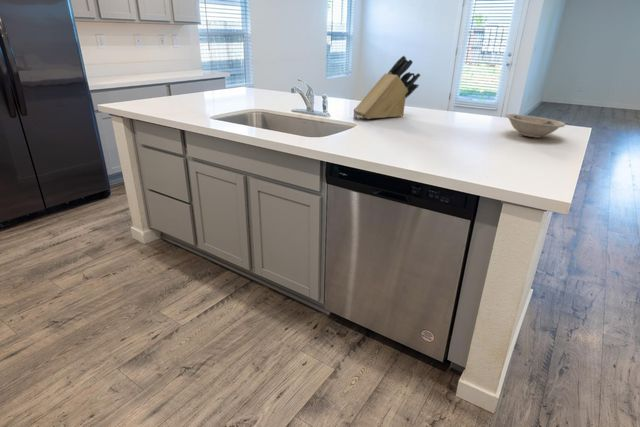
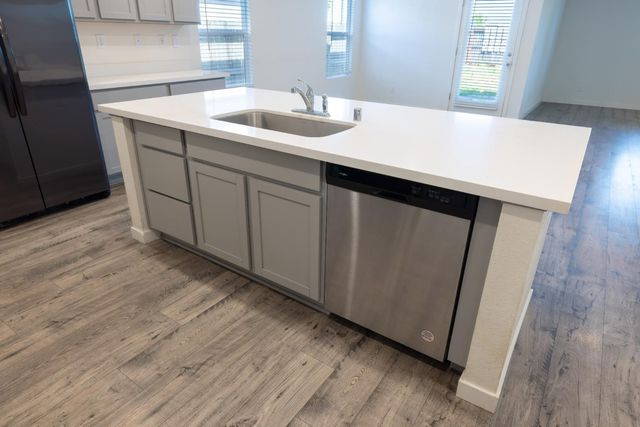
- bowl (532, 126)
- knife block (388, 86)
